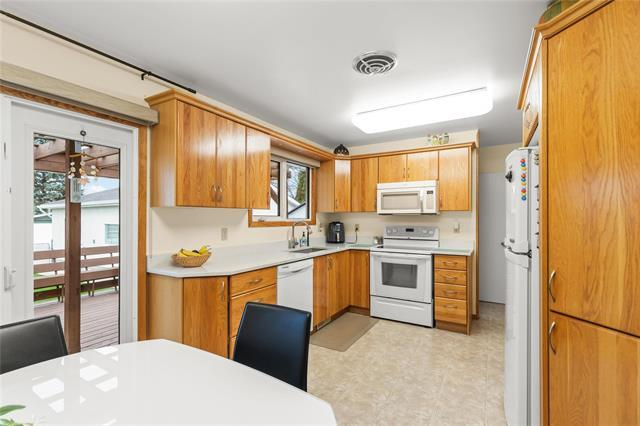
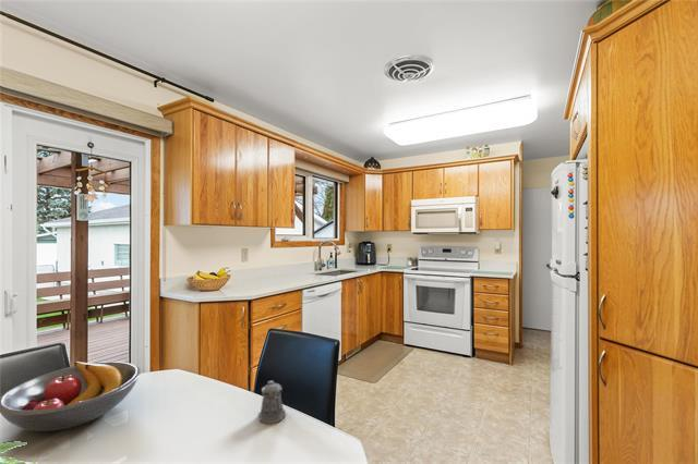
+ pepper shaker (272, 401)
+ fruit bowl (75, 394)
